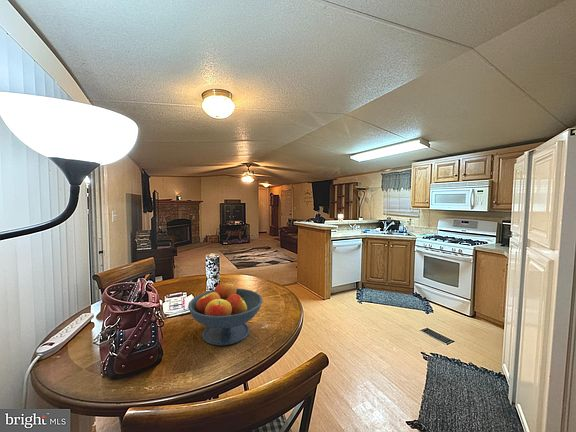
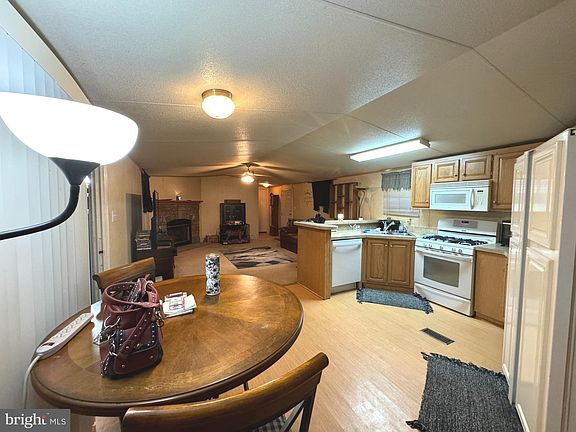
- fruit bowl (226, 310)
